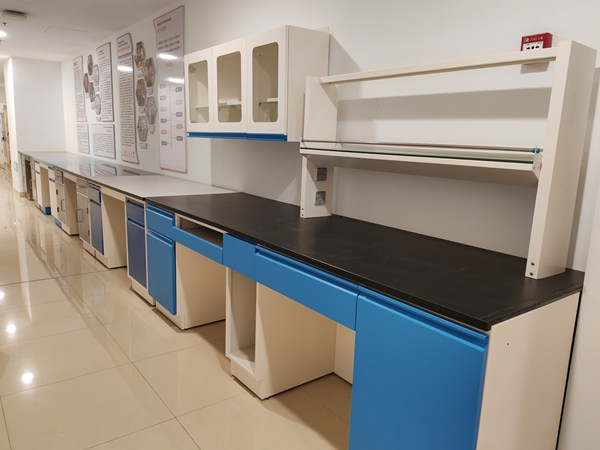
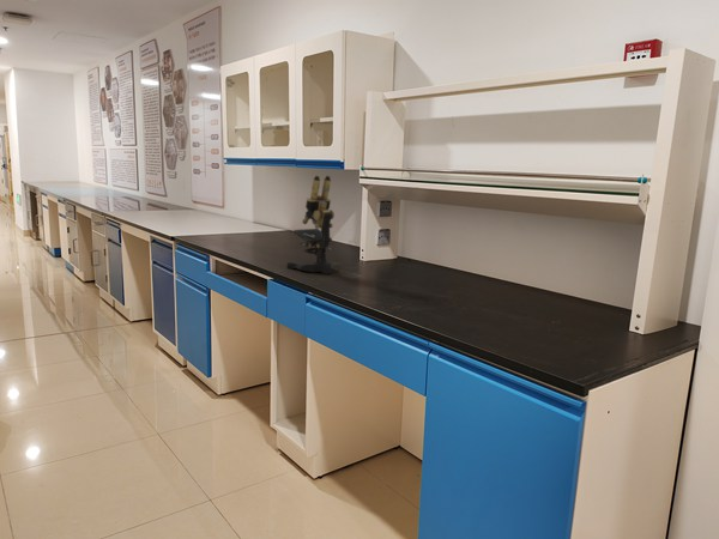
+ microscope (316, 223)
